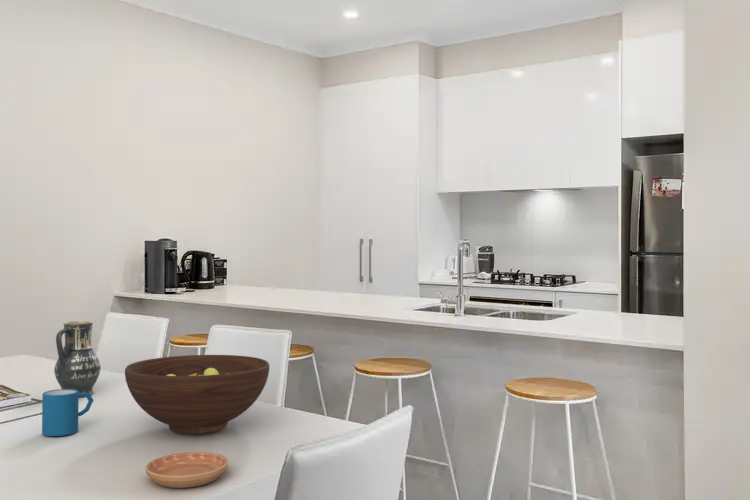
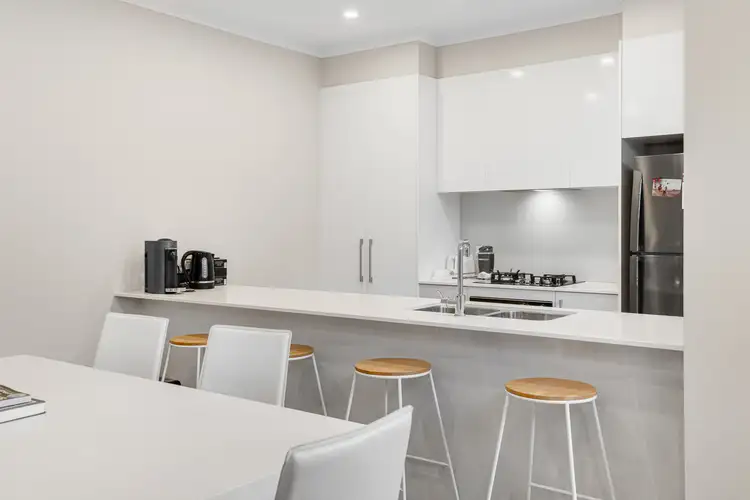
- vase (77, 358)
- saucer (187, 470)
- fruit bowl (198, 396)
- mug (68, 410)
